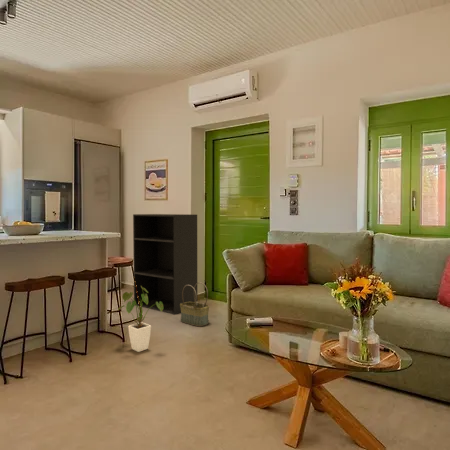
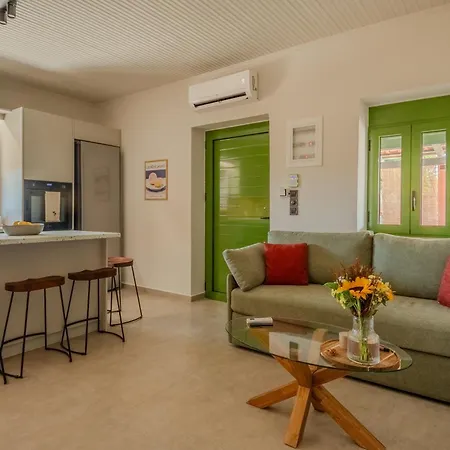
- basket (194, 302)
- house plant (143, 318)
- bookshelf (165, 260)
